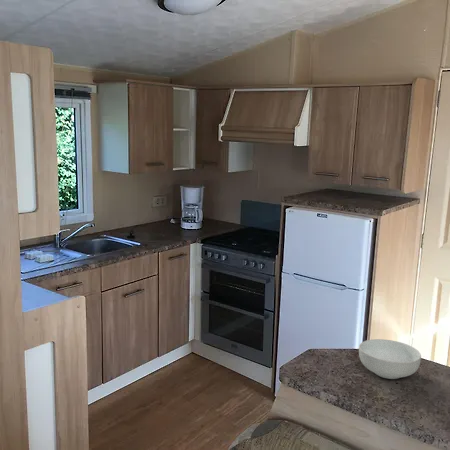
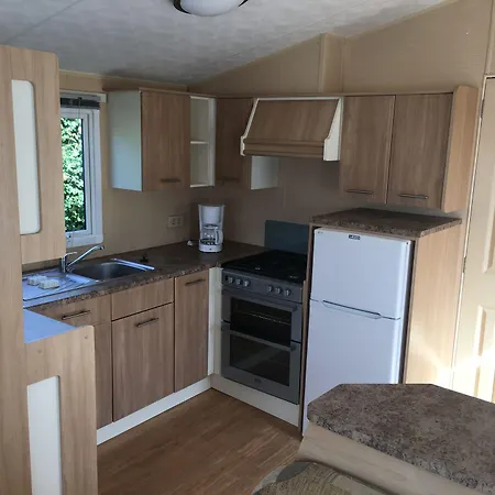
- cereal bowl (388, 361)
